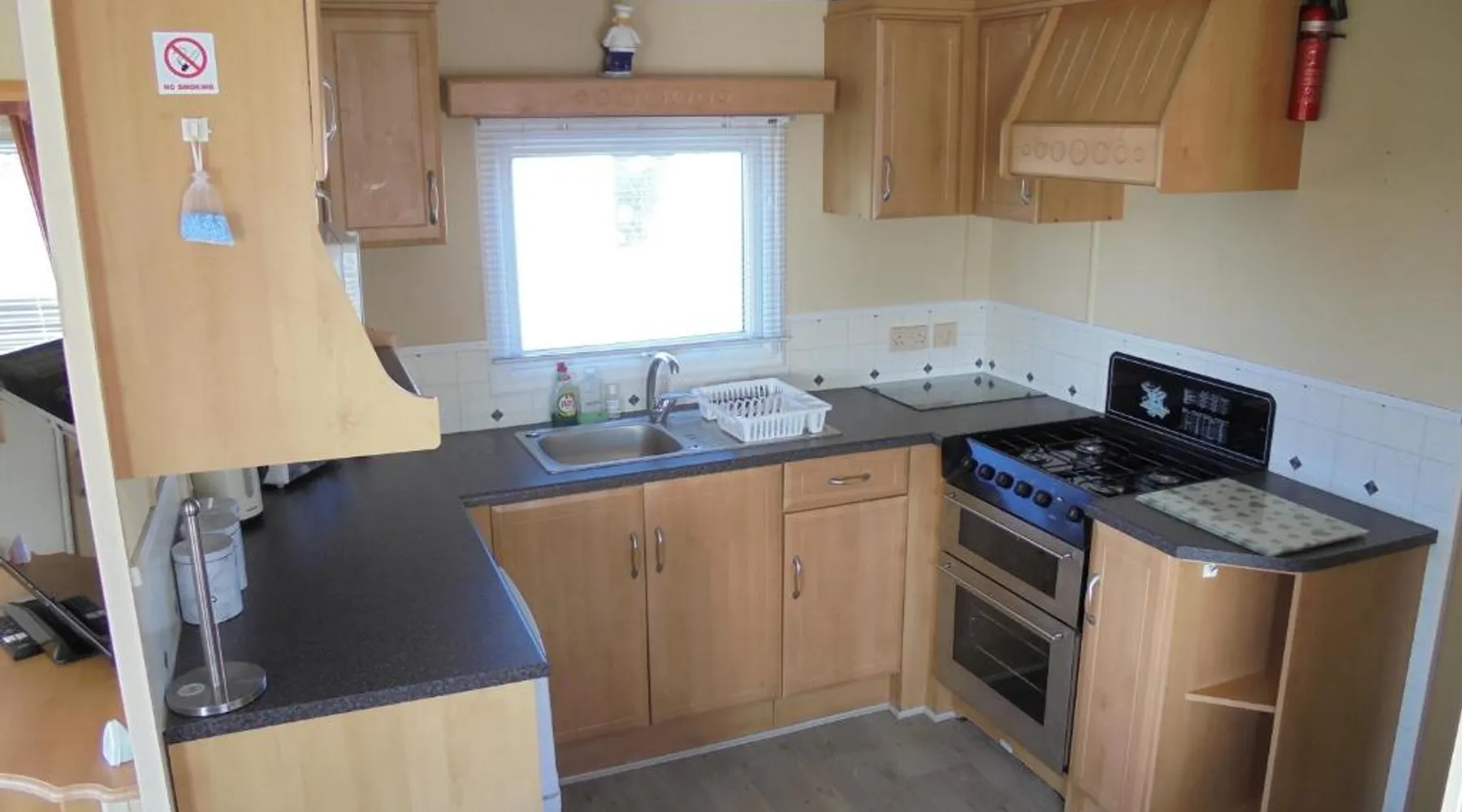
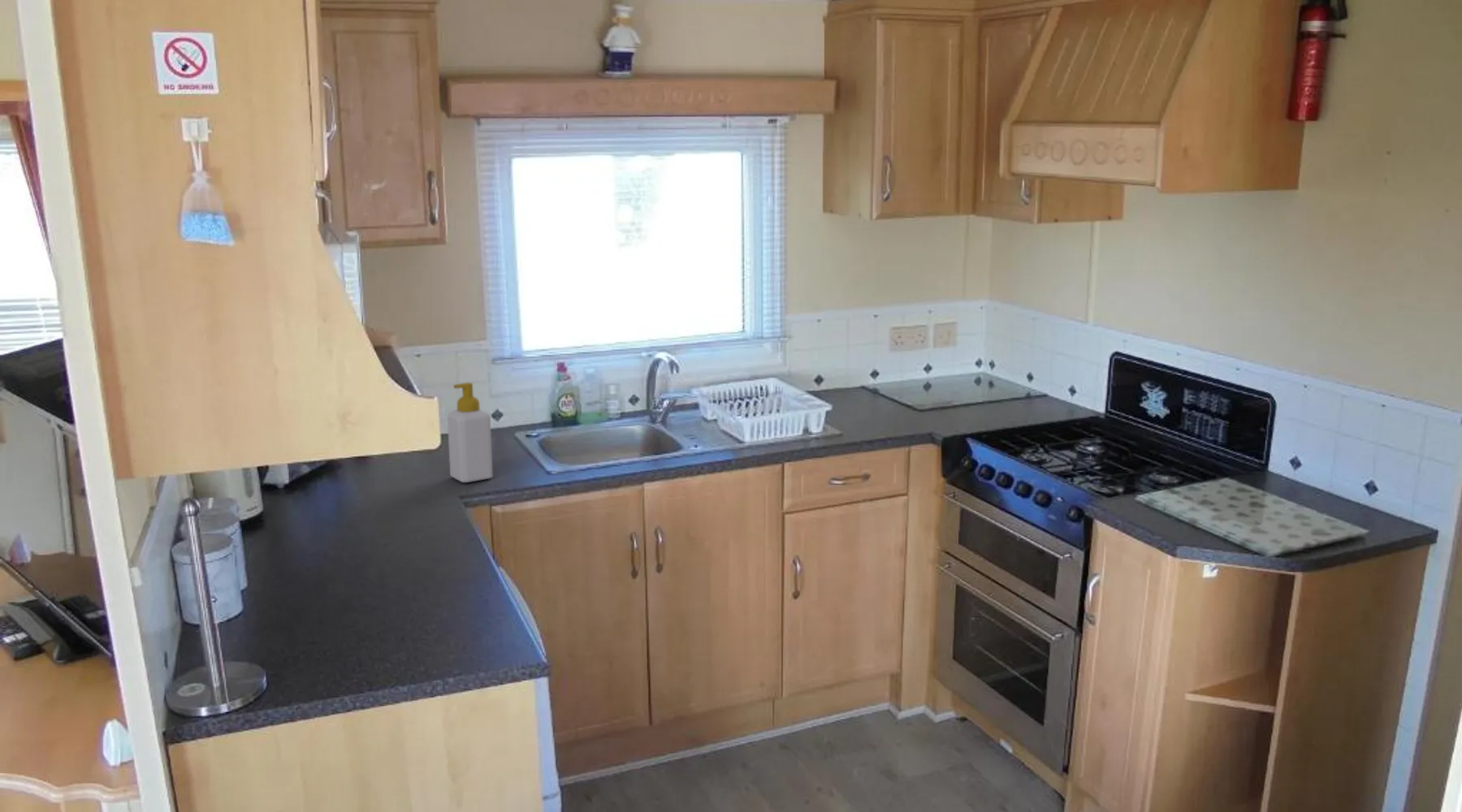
+ soap bottle (469, 430)
